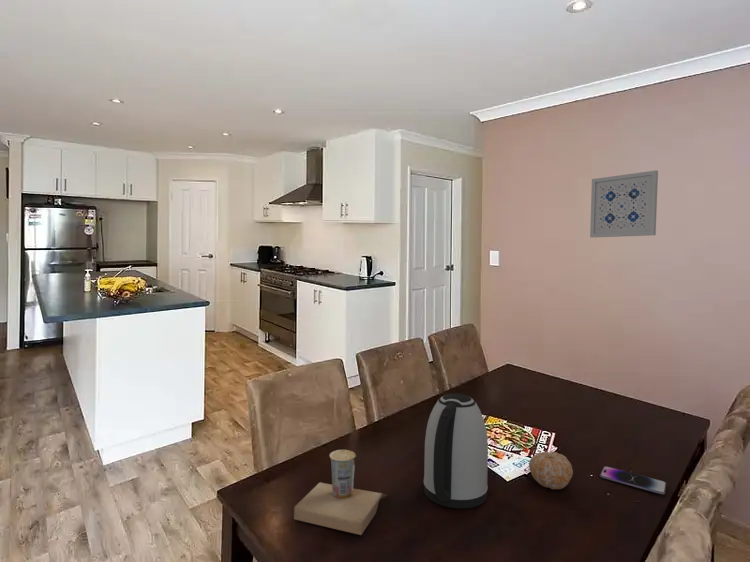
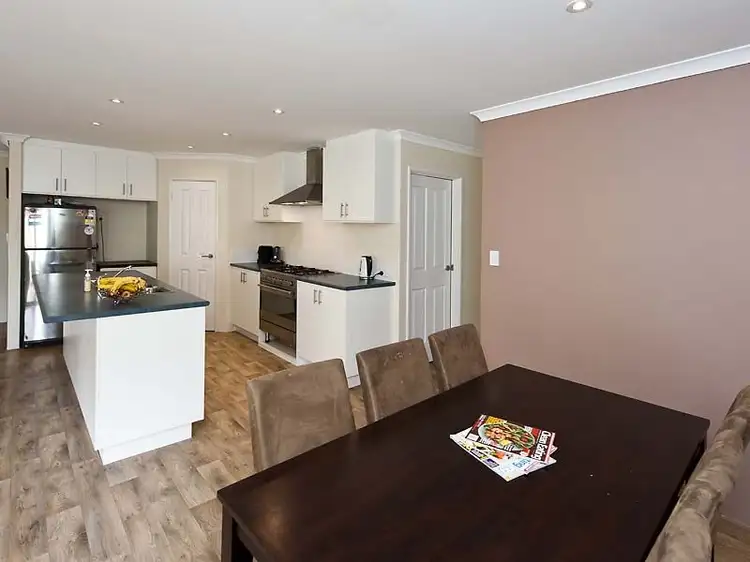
- cup (343, 480)
- fruit (550, 470)
- wall art (622, 205)
- smartphone (632, 479)
- kettle (452, 447)
